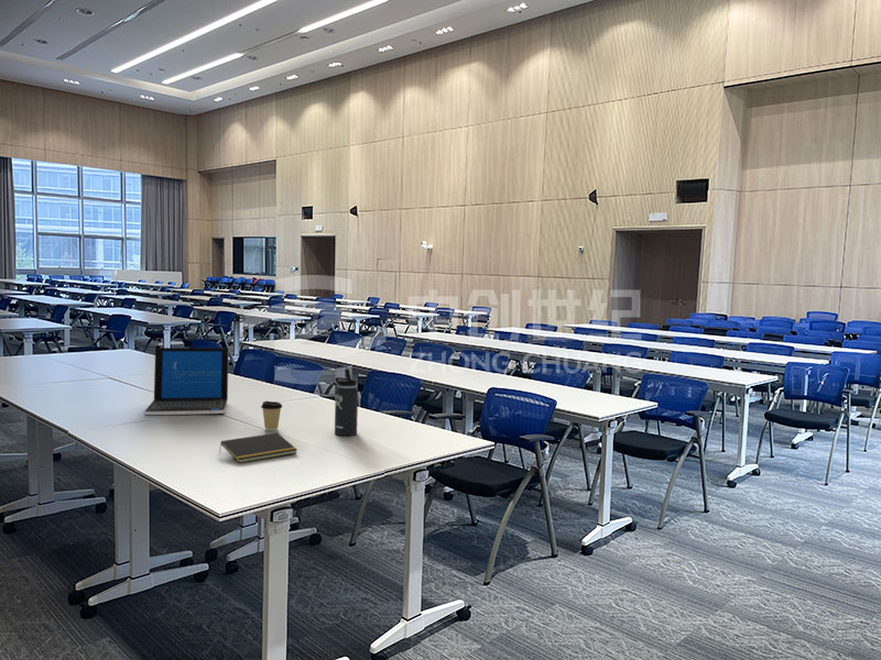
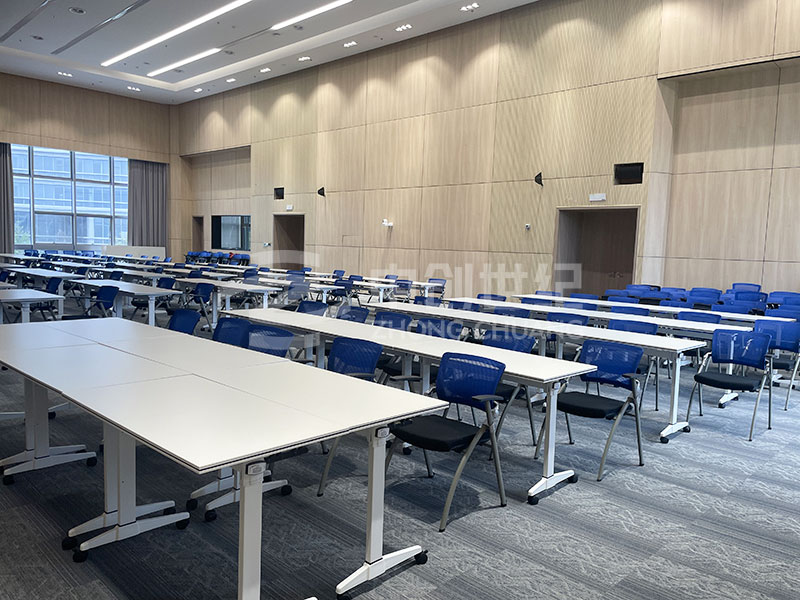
- laptop (188, 380)
- thermos bottle (345, 400)
- notepad (259, 447)
- coffee cup (271, 416)
